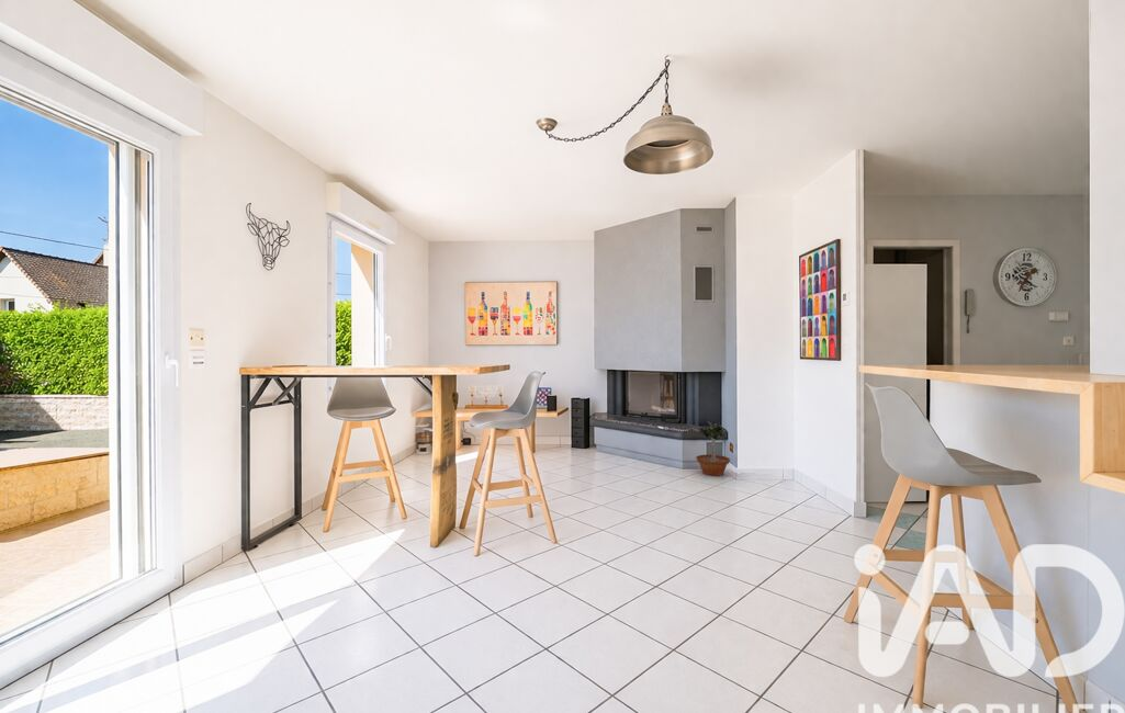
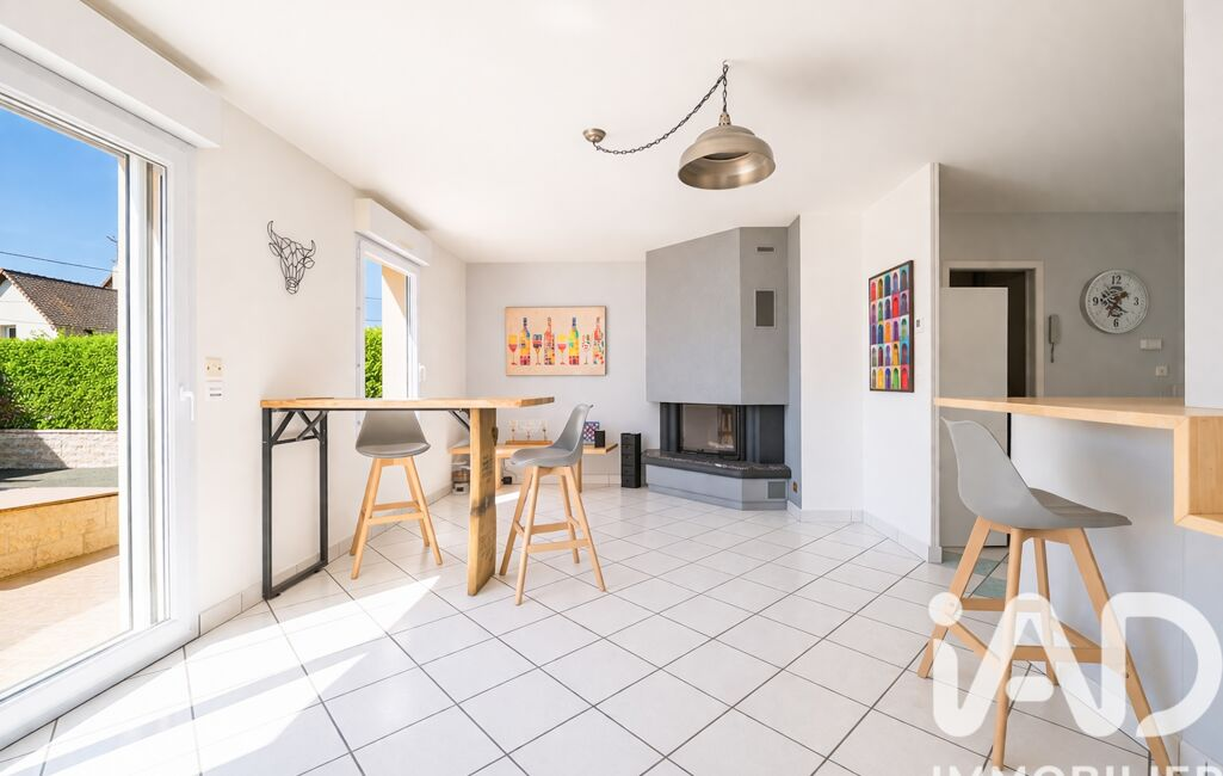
- potted tree (712, 446)
